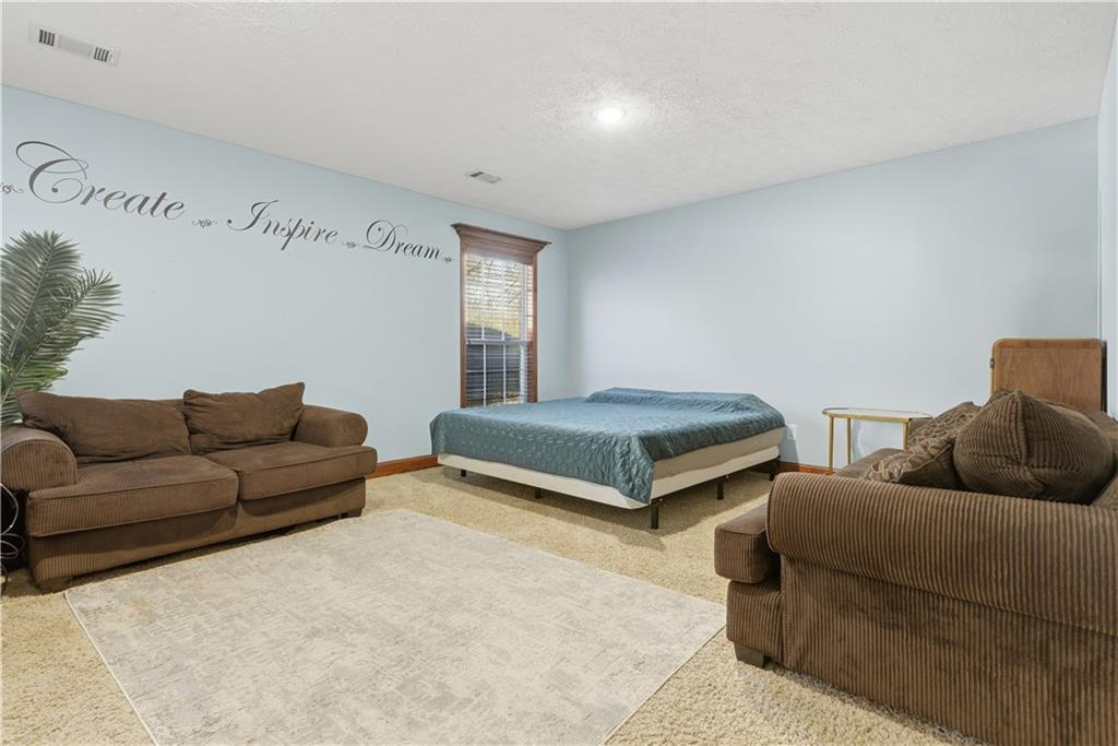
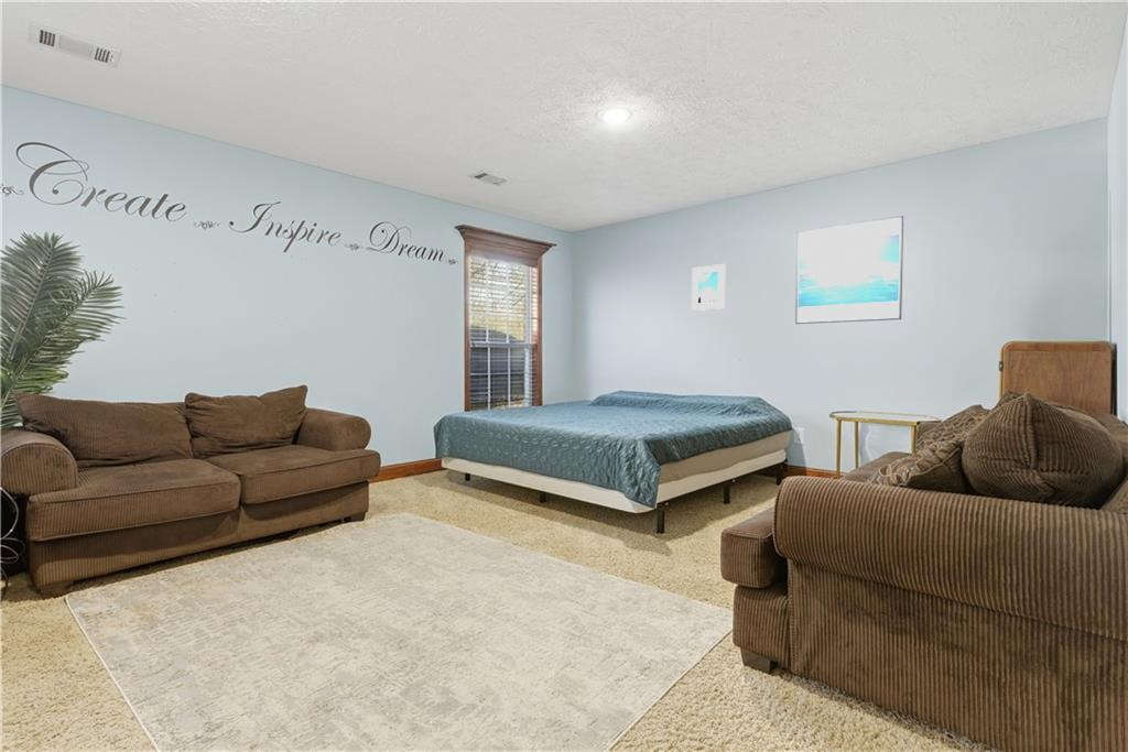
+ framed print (846, 273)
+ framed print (707, 287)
